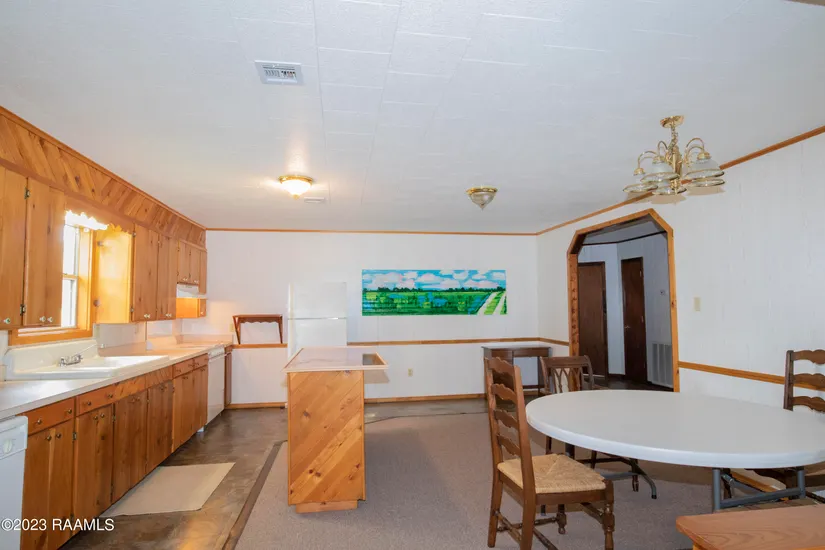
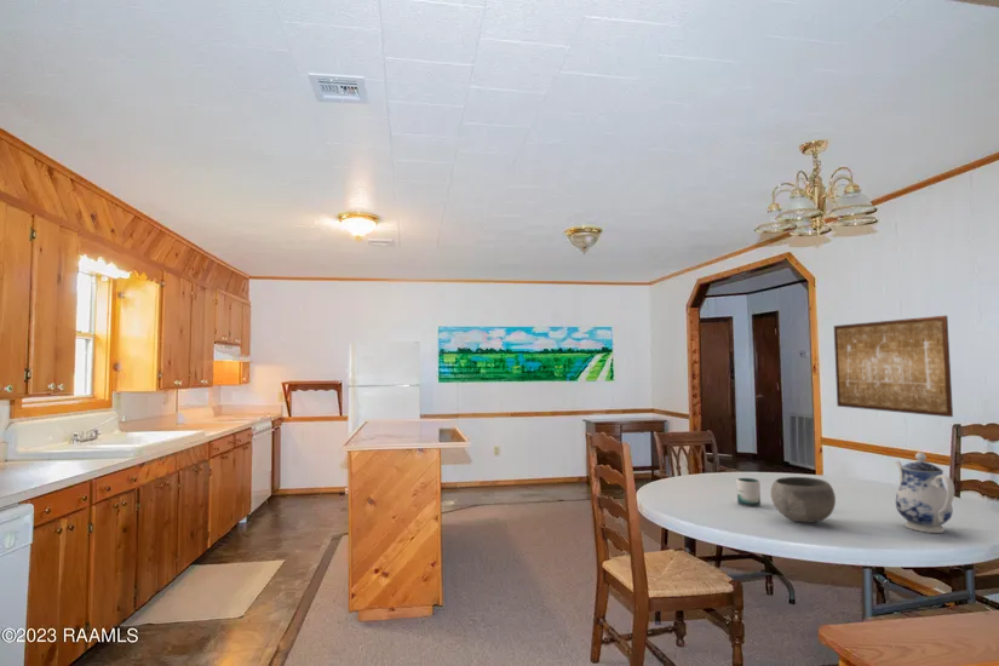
+ wall art (885, 366)
+ mug (746, 490)
+ teapot (922, 489)
+ bowl (802, 500)
